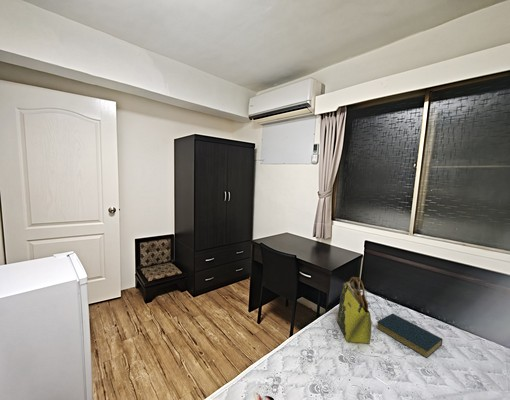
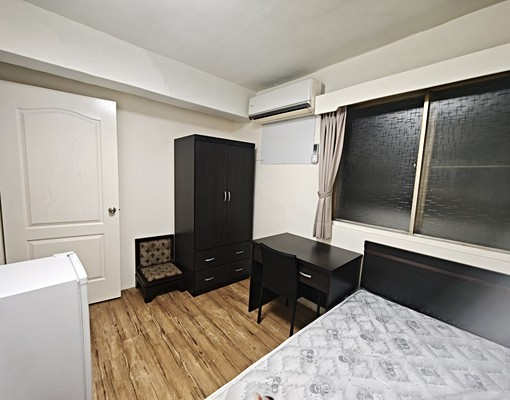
- hardback book (407, 333)
- tote bag (354, 305)
